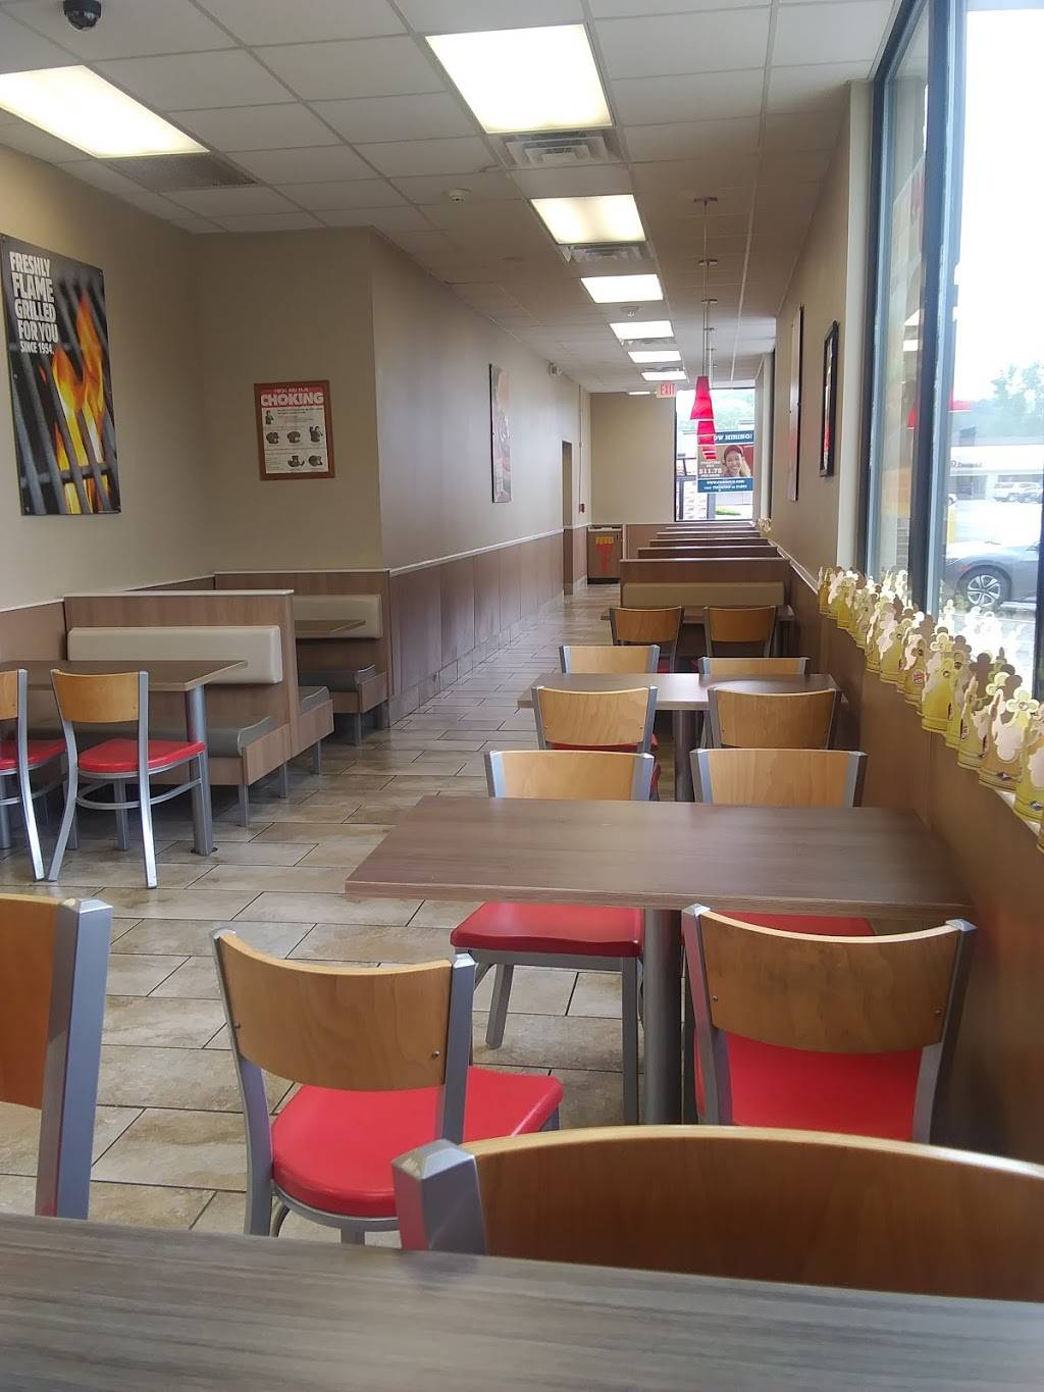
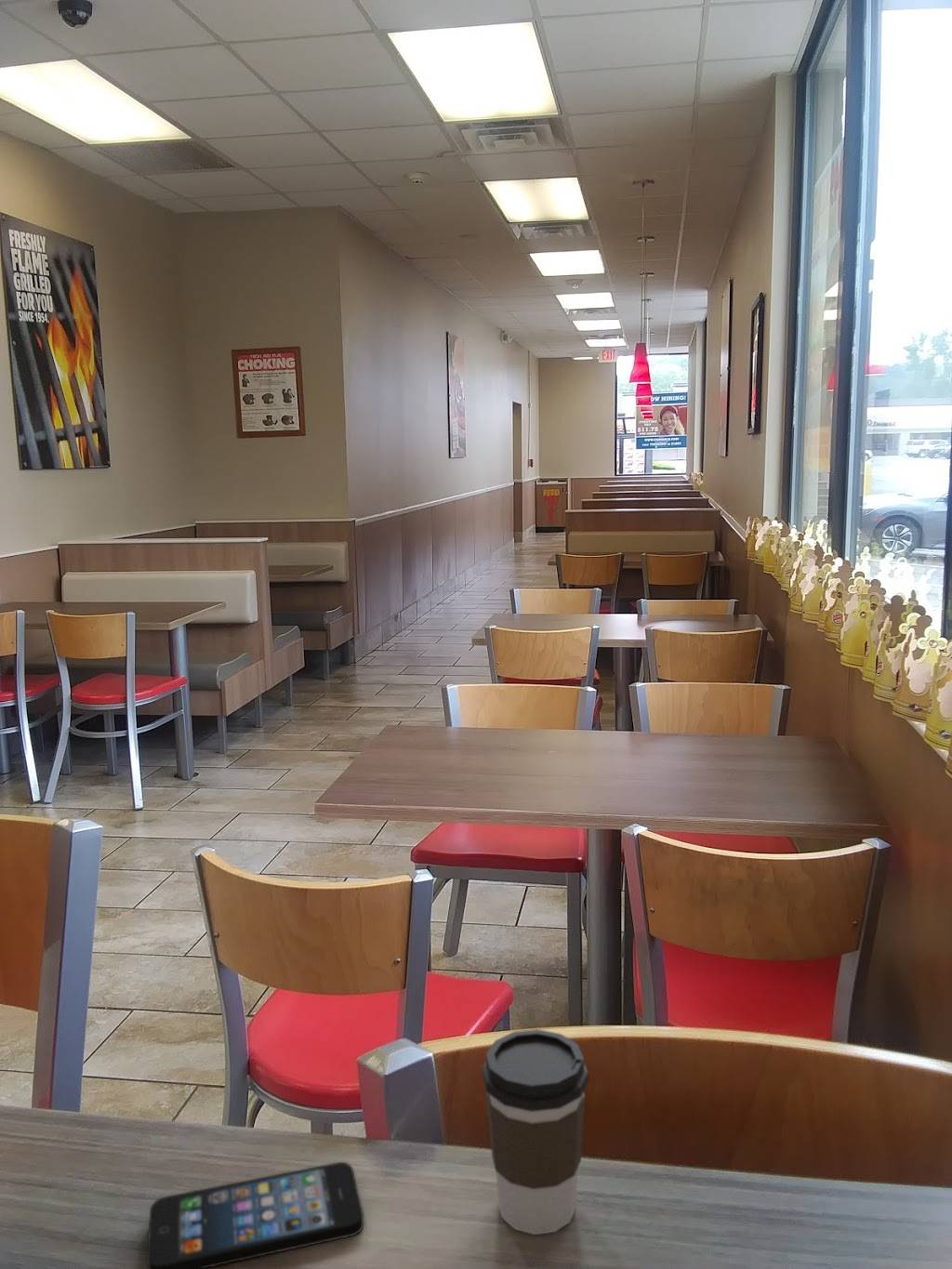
+ coffee cup (536, 1131)
+ smartphone (256, 1215)
